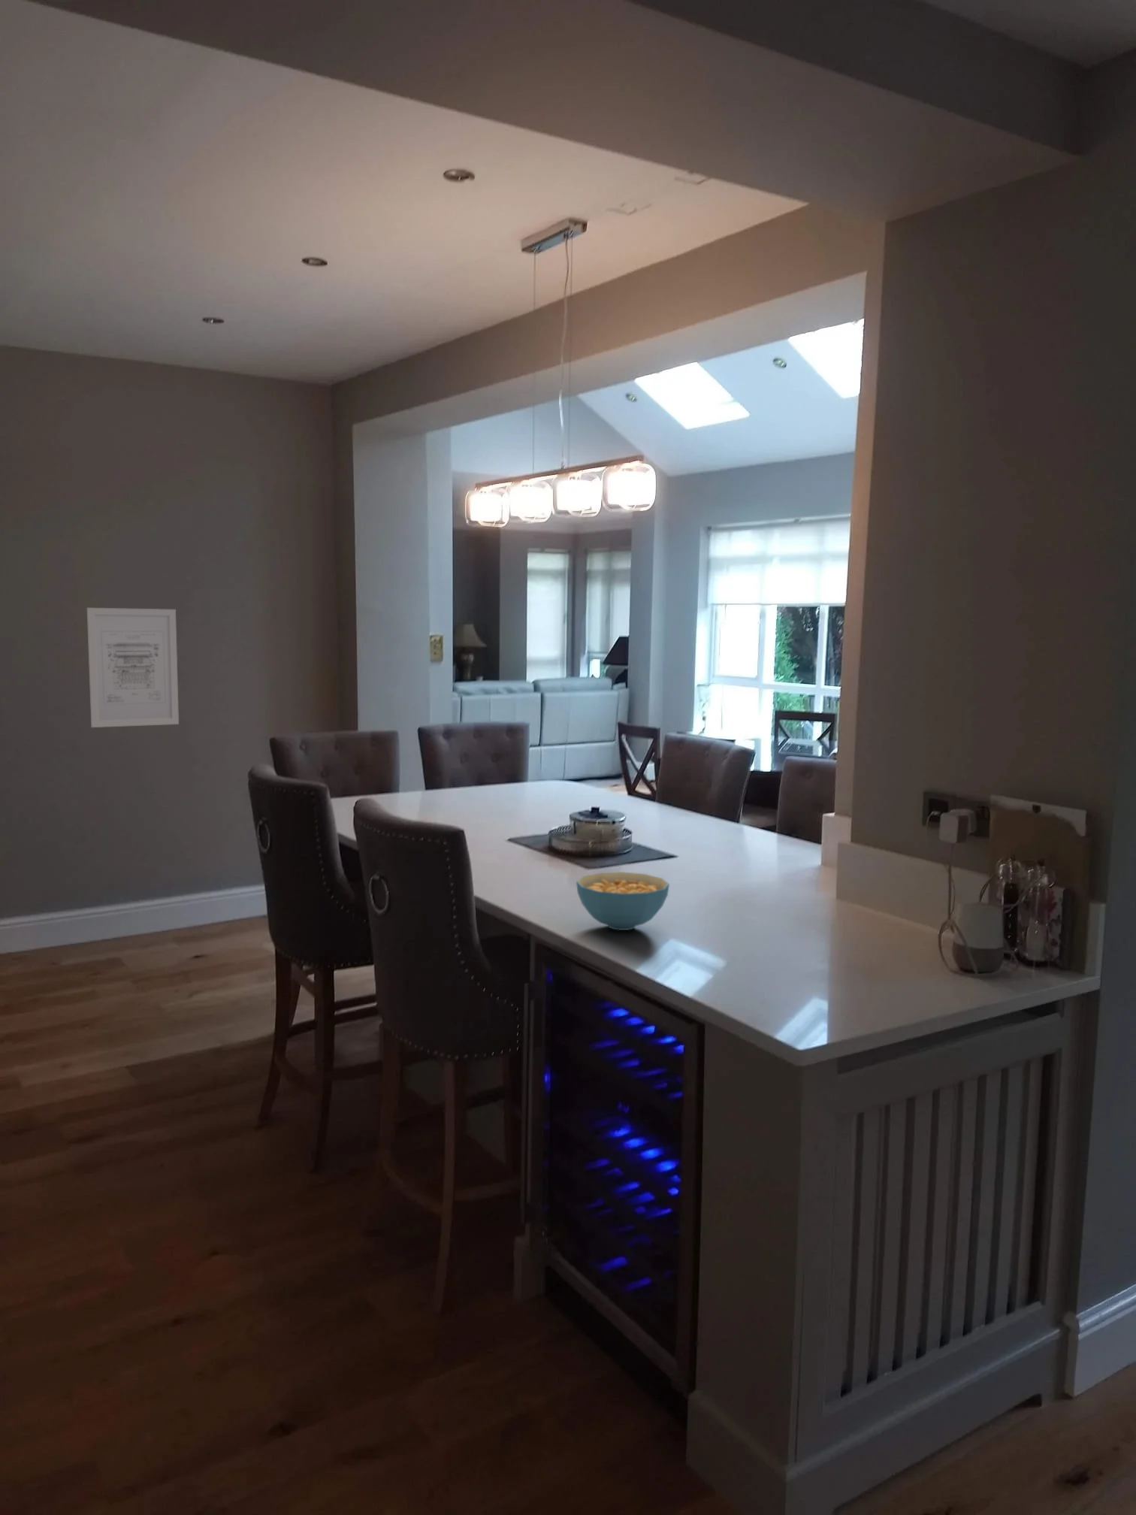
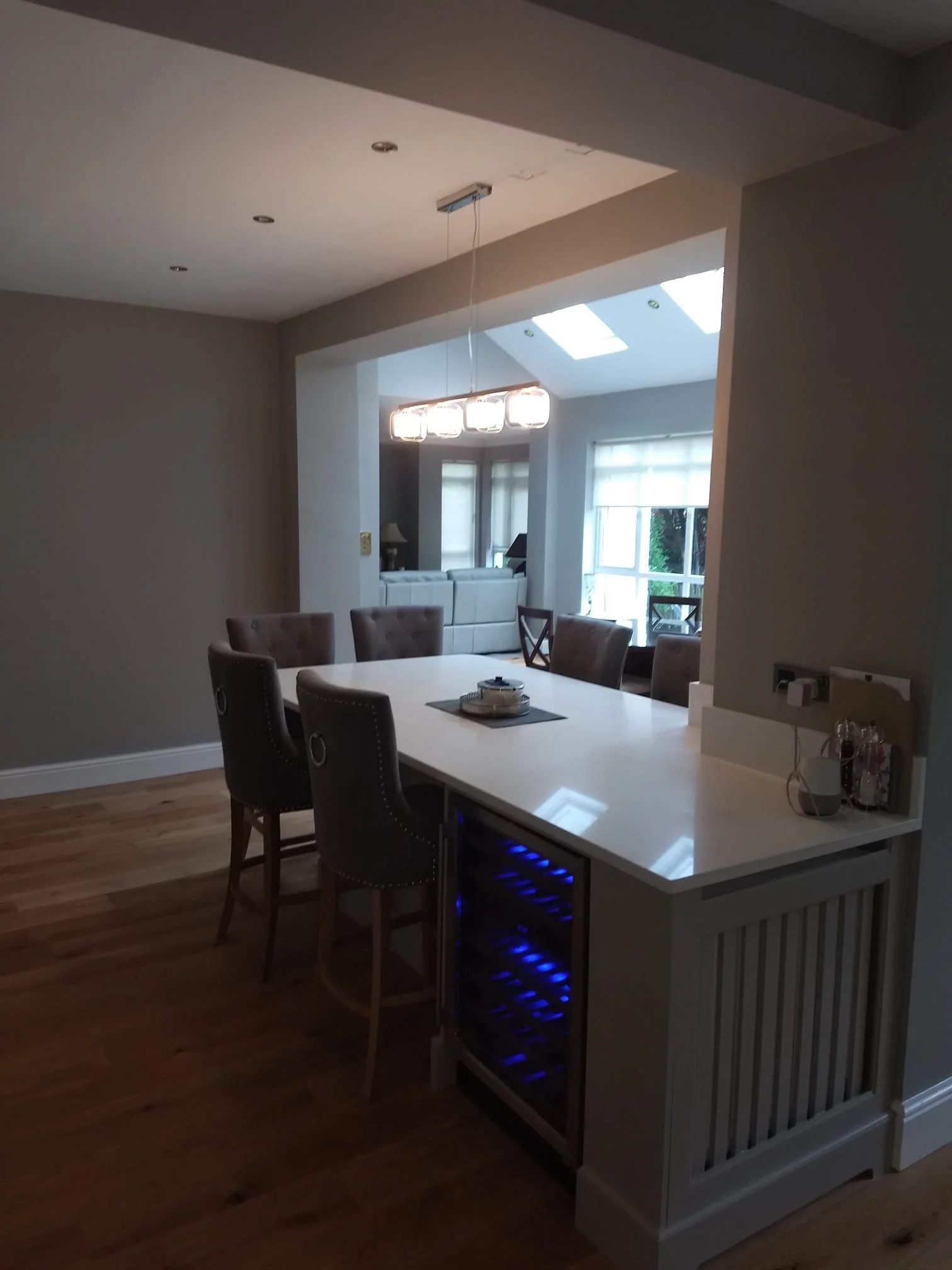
- wall art (134, 667)
- cereal bowl (622, 904)
